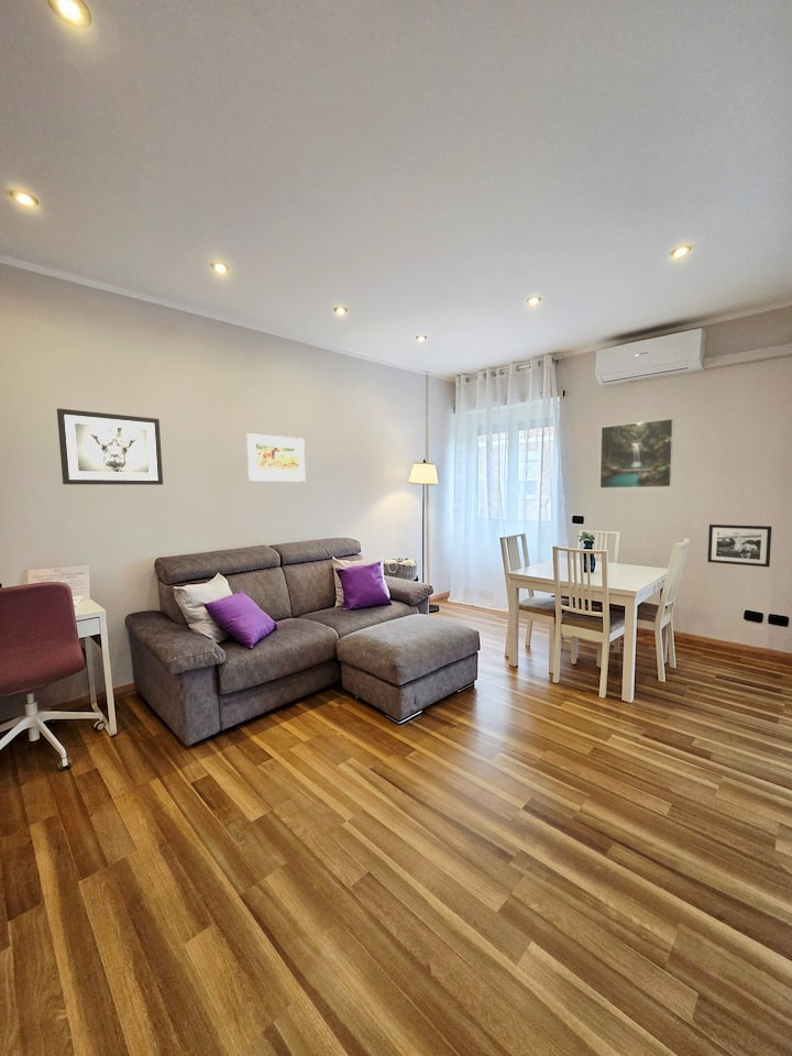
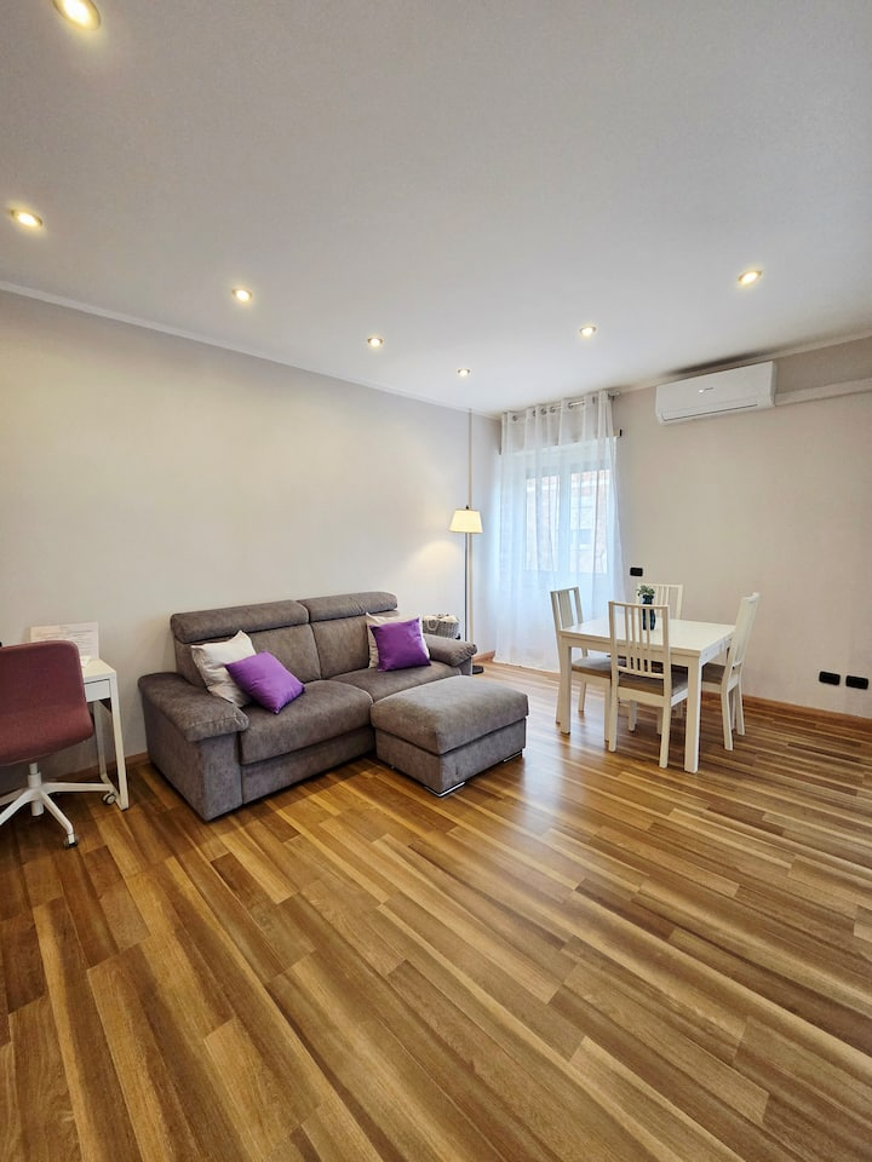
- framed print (277, 459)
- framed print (634, 455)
- wall art (113, 449)
- picture frame (738, 544)
